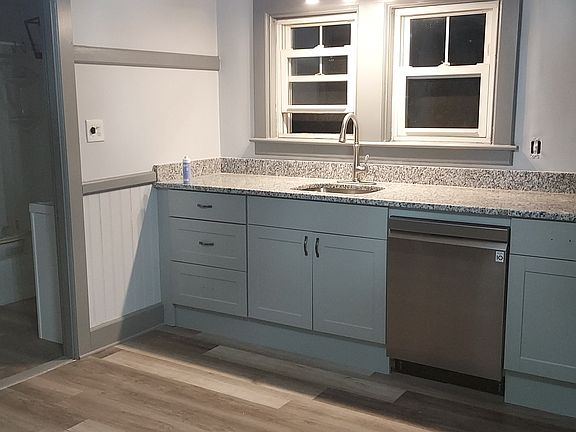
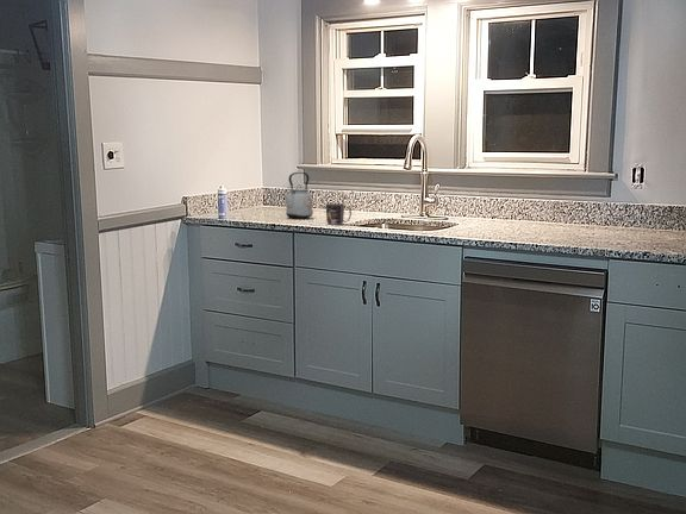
+ mug (338, 214)
+ kettle (295, 195)
